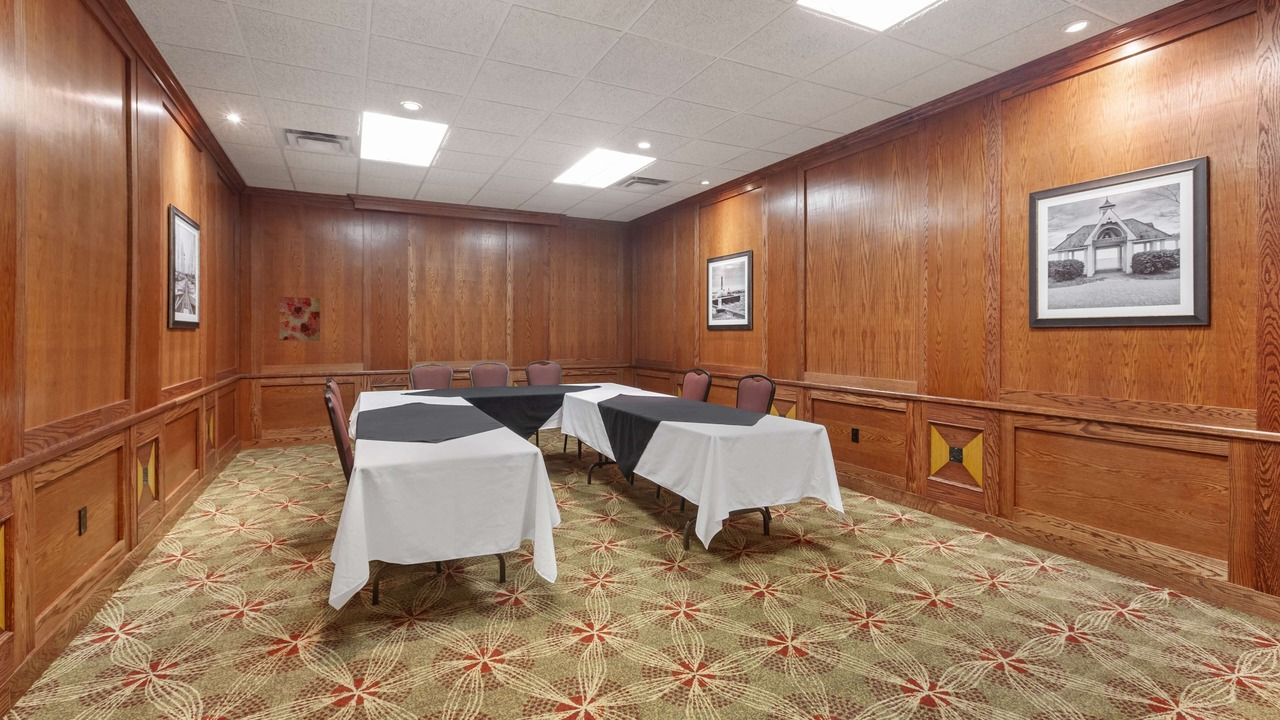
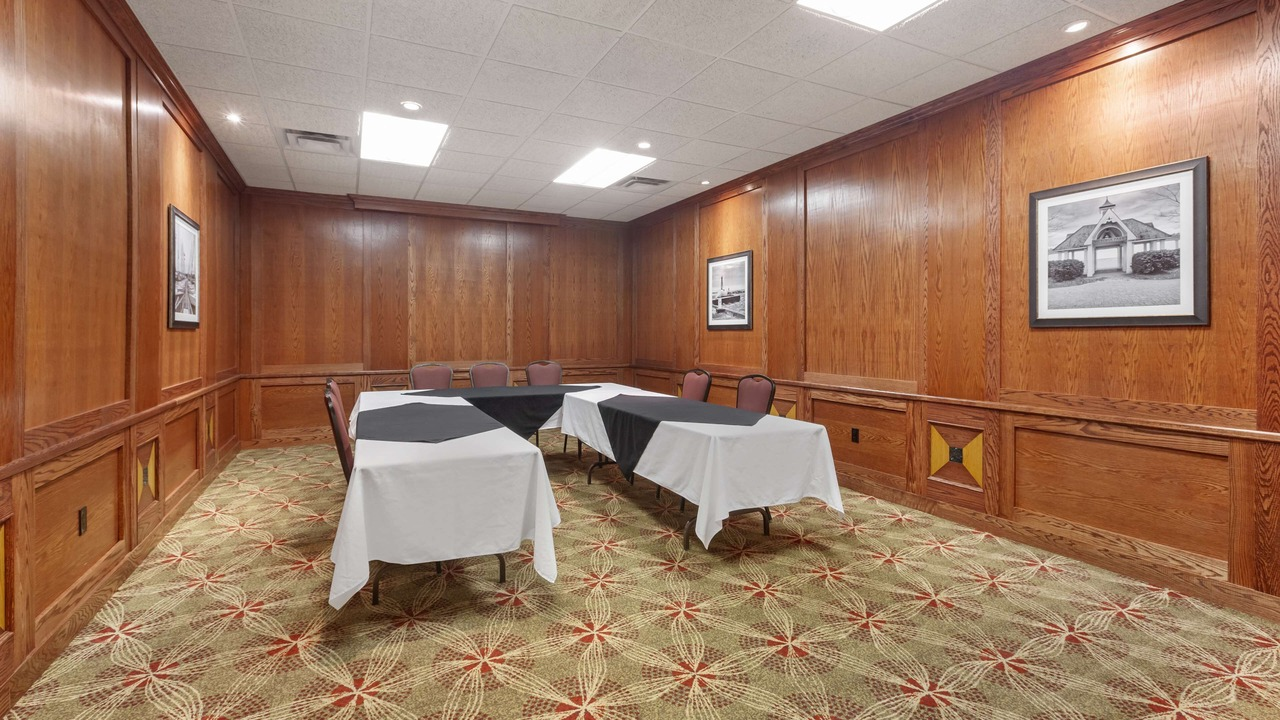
- wall art (300, 319)
